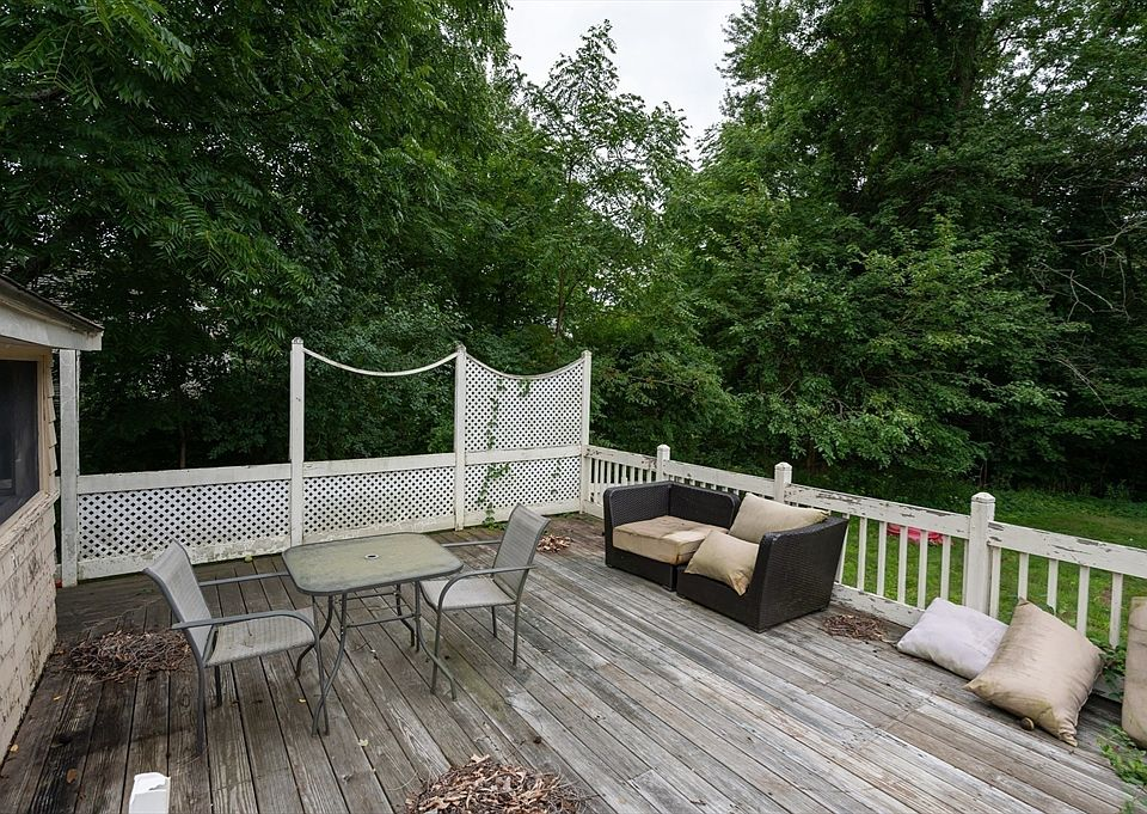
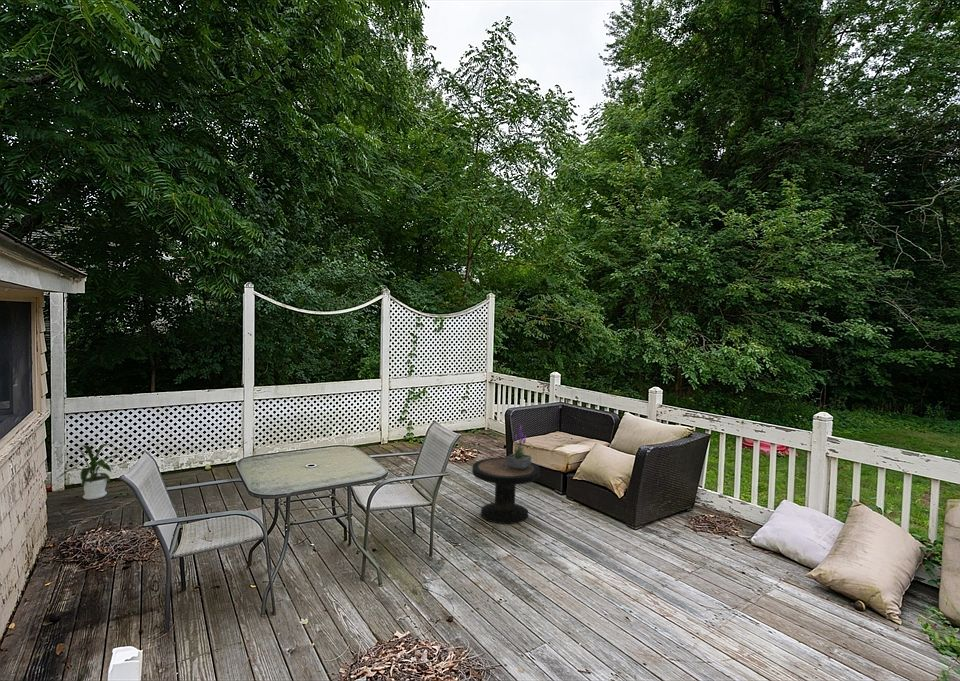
+ house plant (94, 469)
+ potted plant (519, 445)
+ side table (505, 490)
